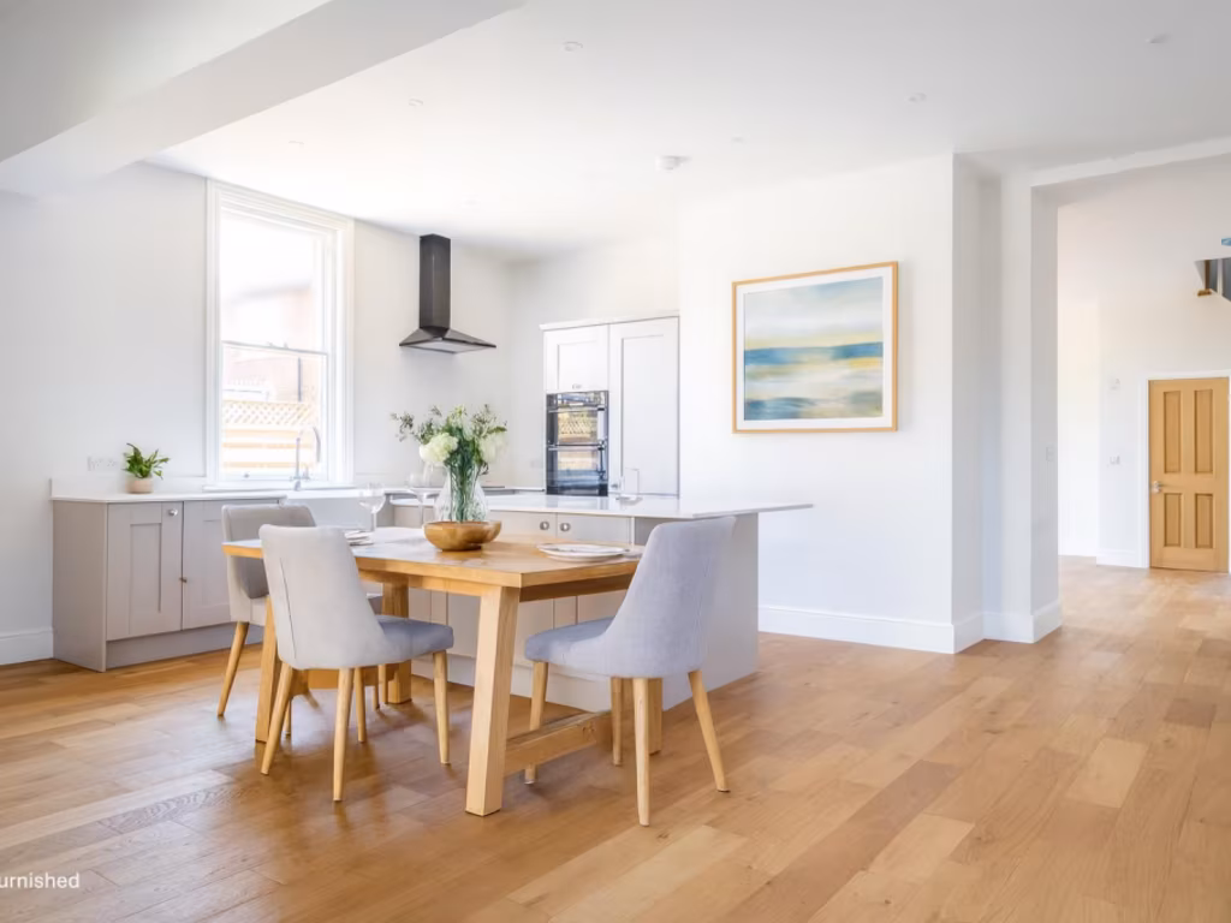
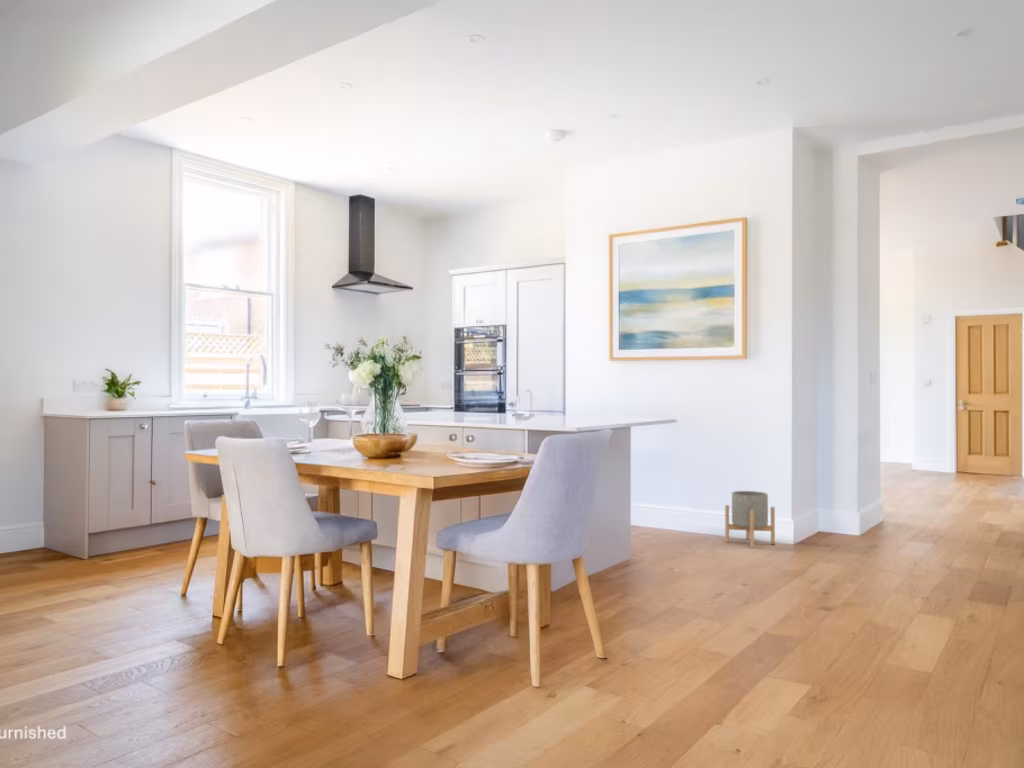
+ planter (749, 518)
